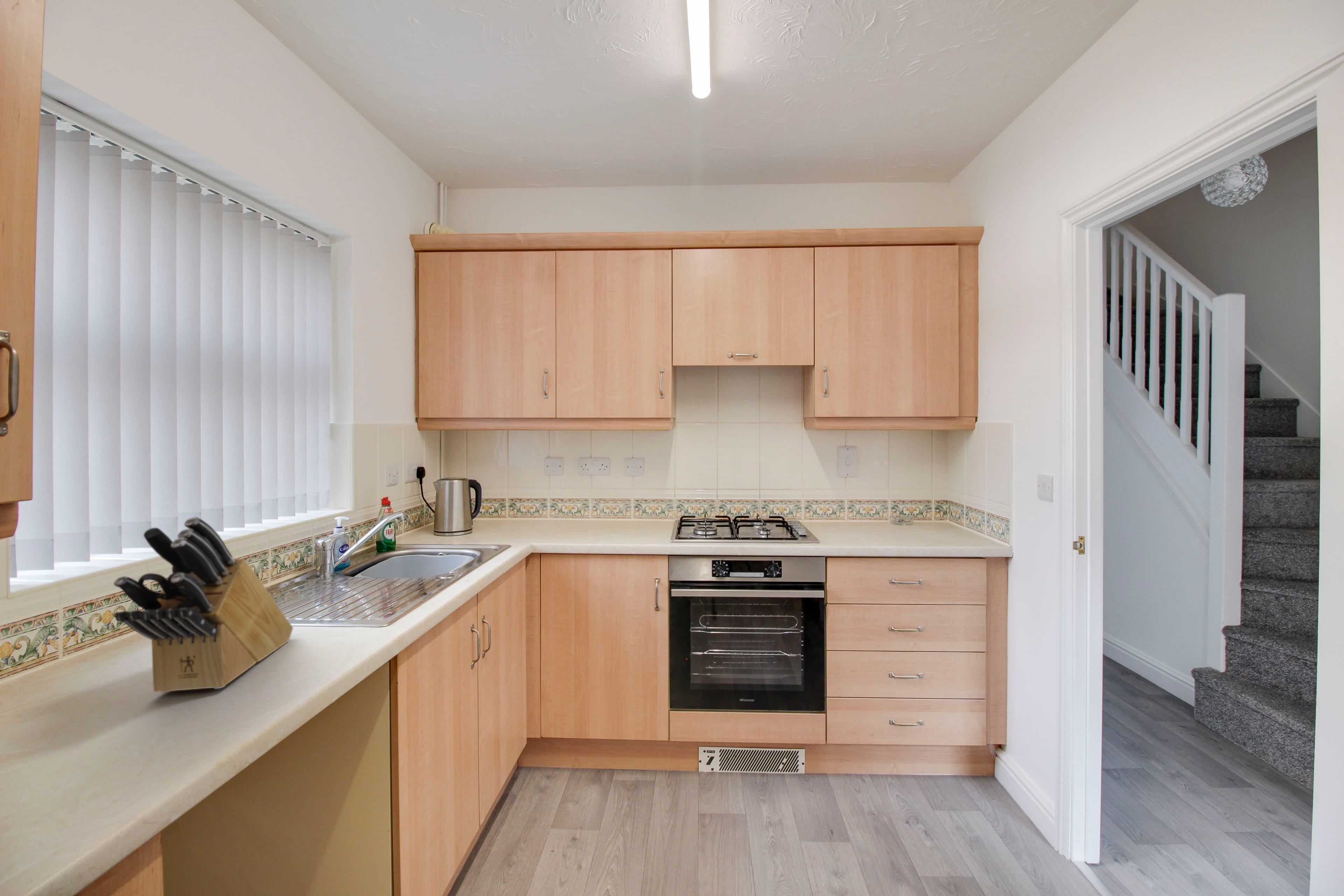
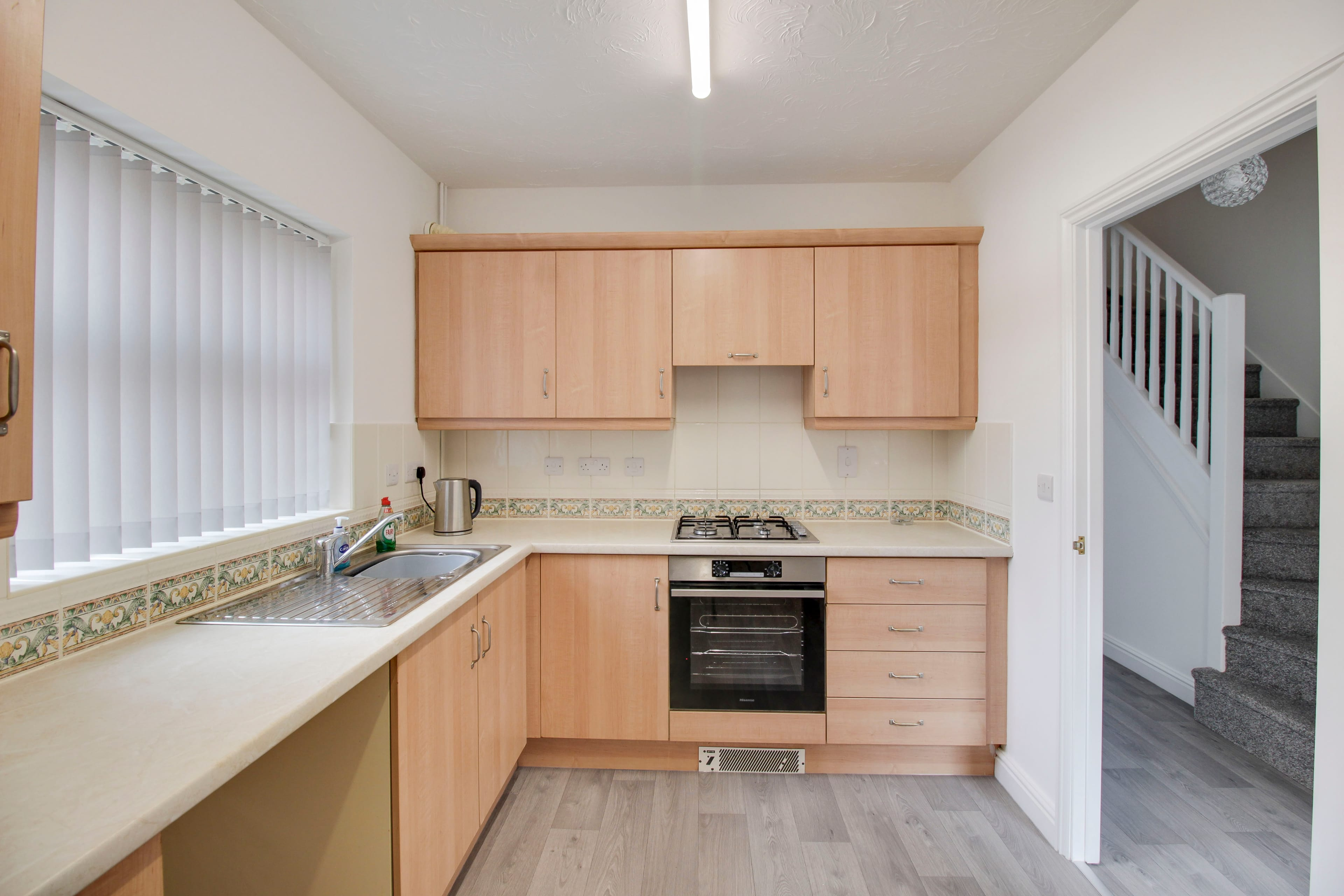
- knife block (216, 592)
